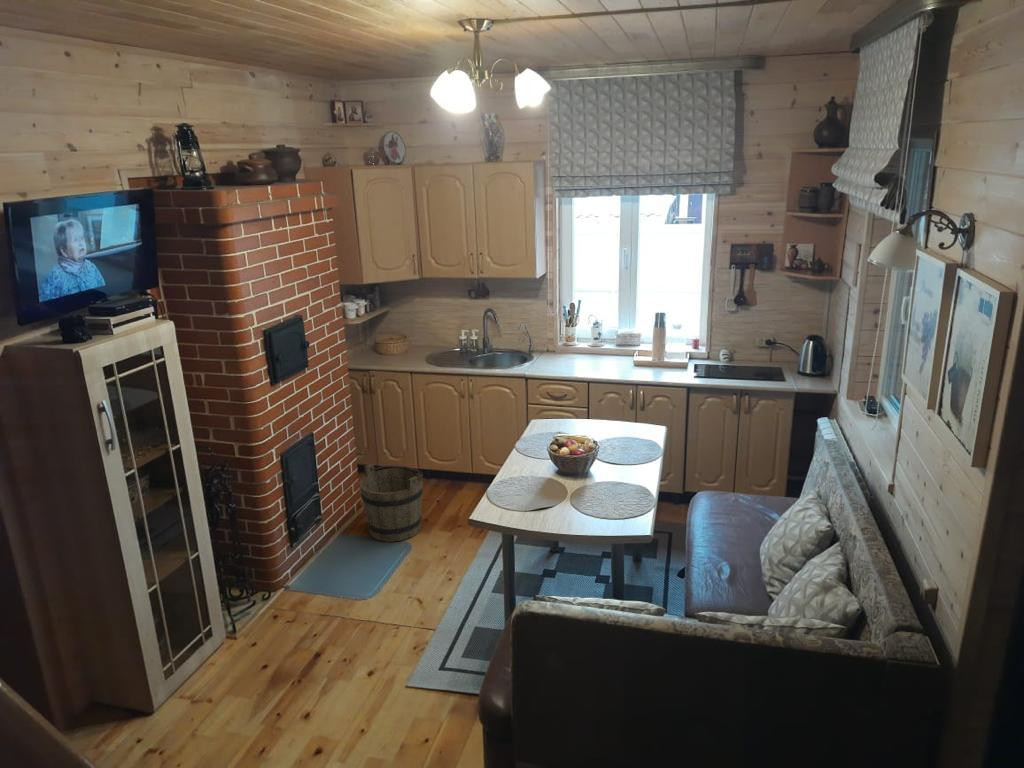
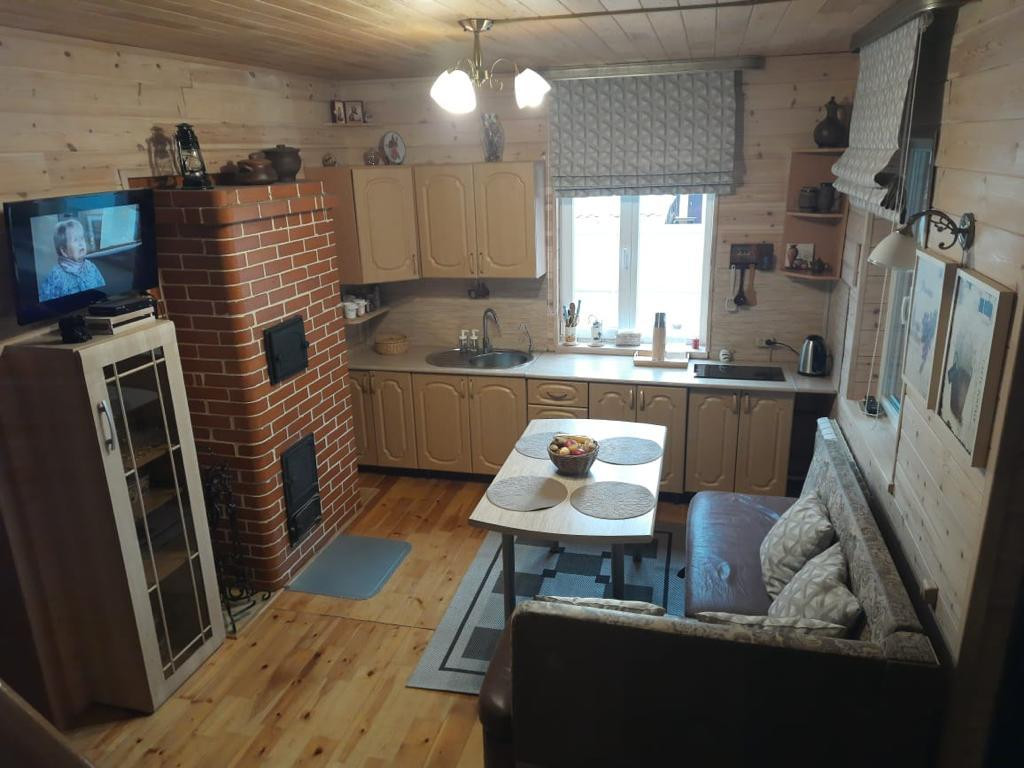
- bucket (393, 500)
